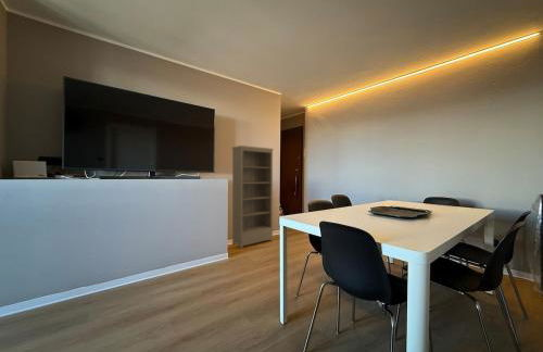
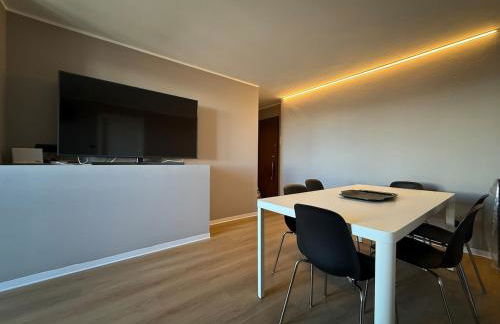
- bookshelf (253, 194)
